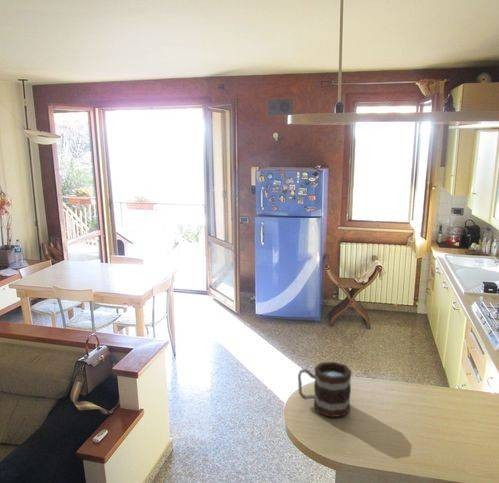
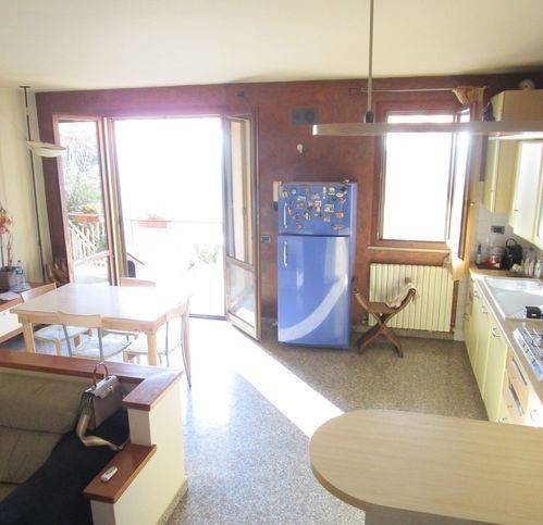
- mug (324, 387)
